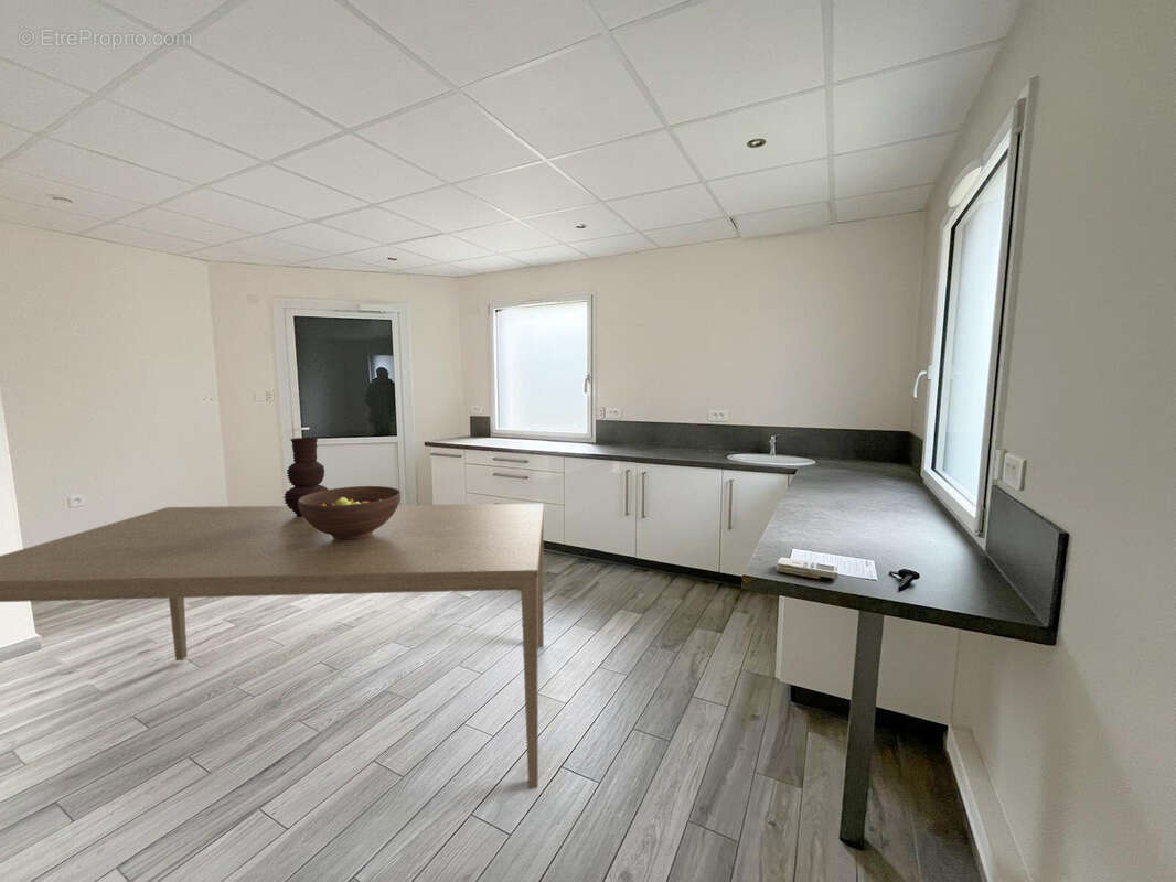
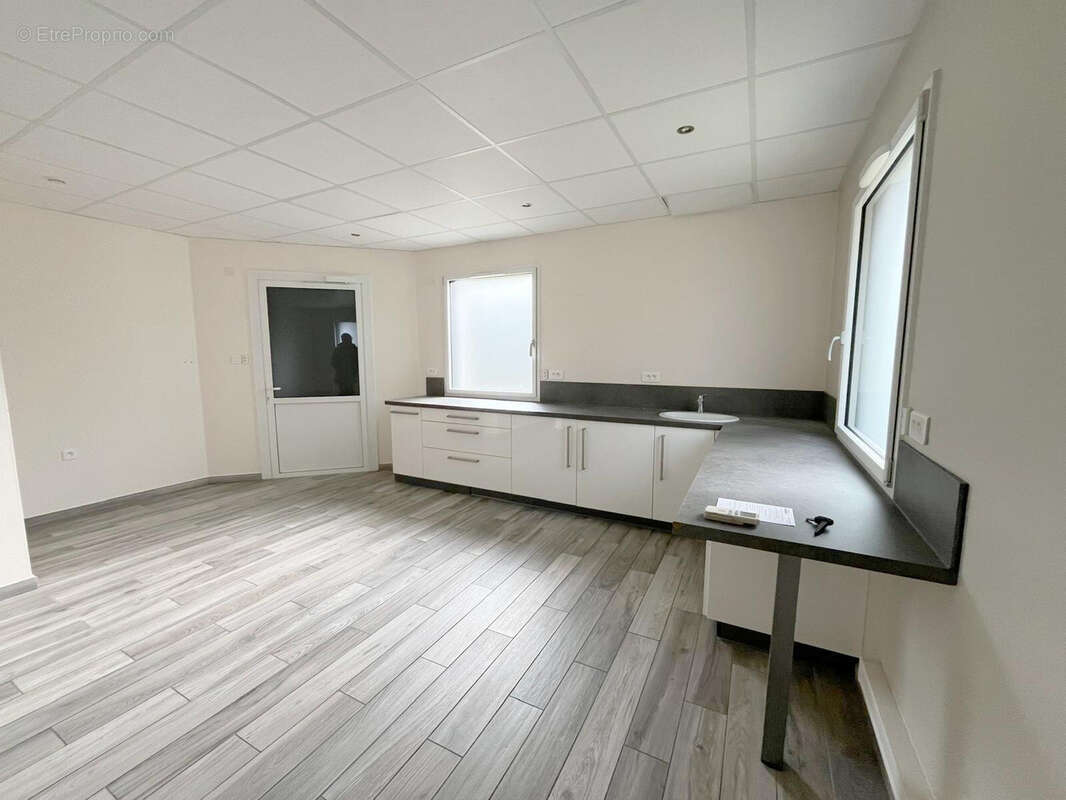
- dining table (319, 593)
- vase (306, 476)
- fruit bowl (352, 515)
